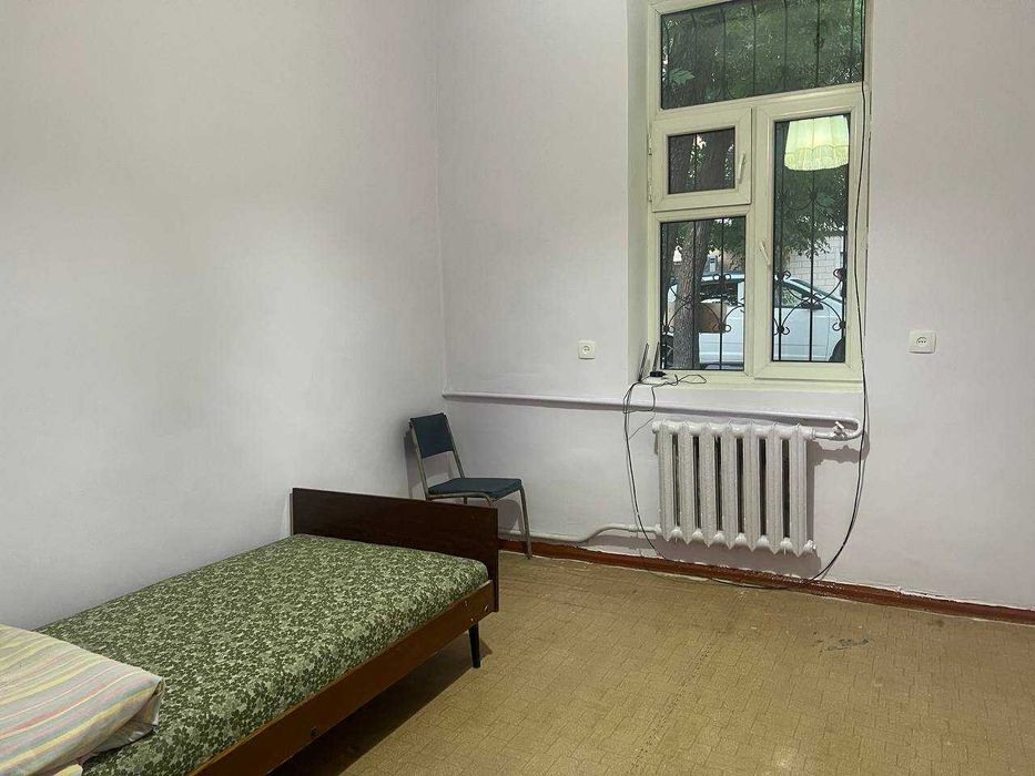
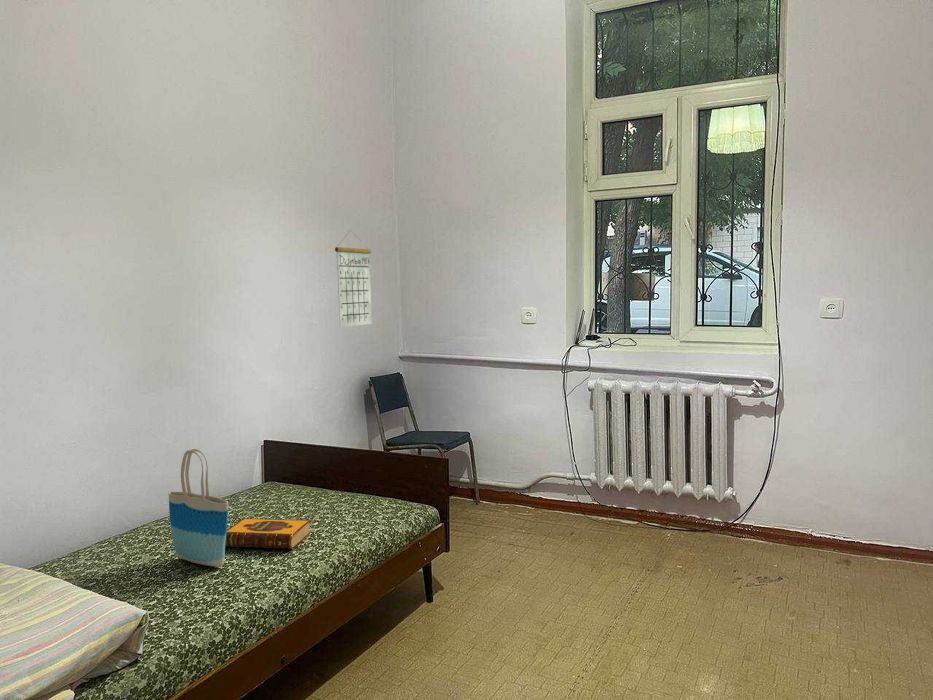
+ tote bag (197, 506)
+ hardback book (266, 533)
+ calendar (354, 277)
